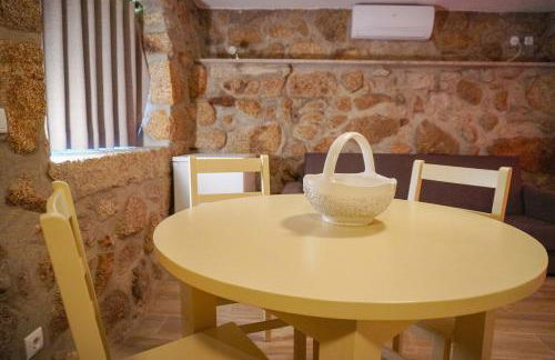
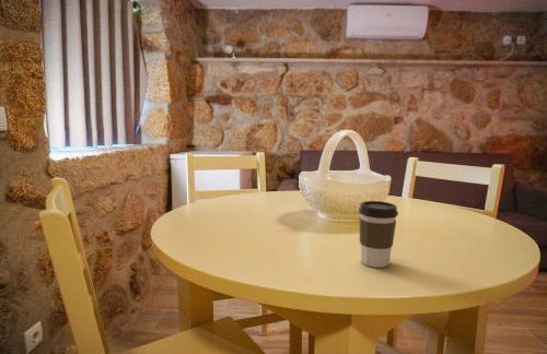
+ coffee cup (376, 233)
